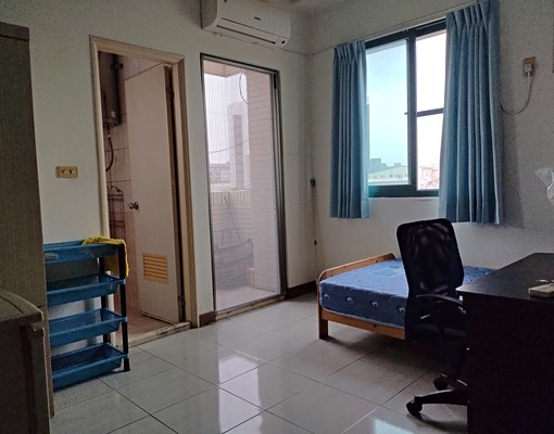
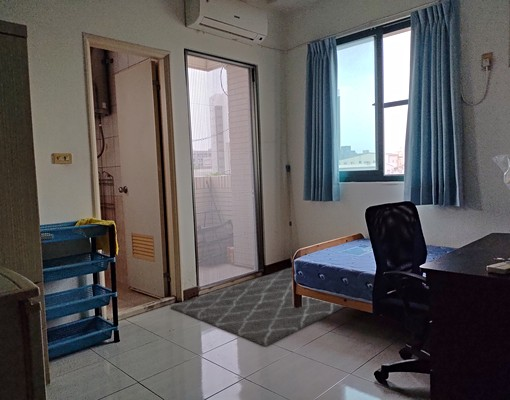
+ rug (283, 295)
